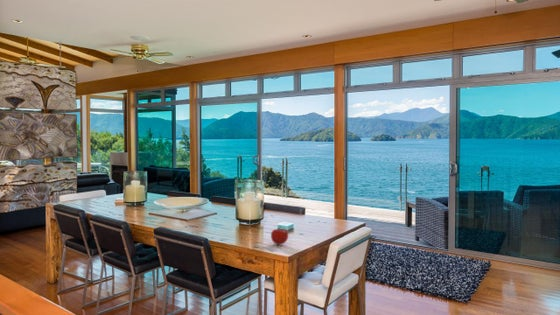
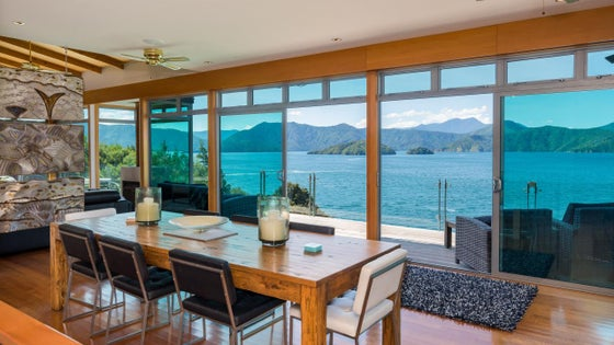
- fruit (279, 235)
